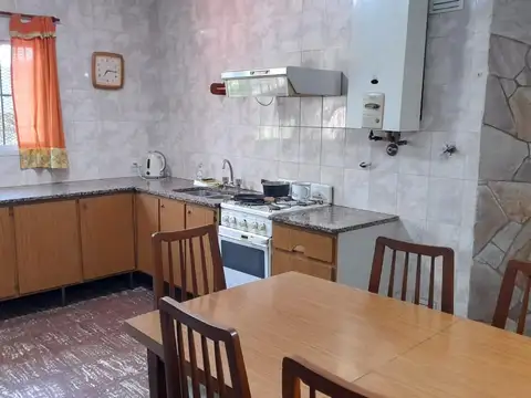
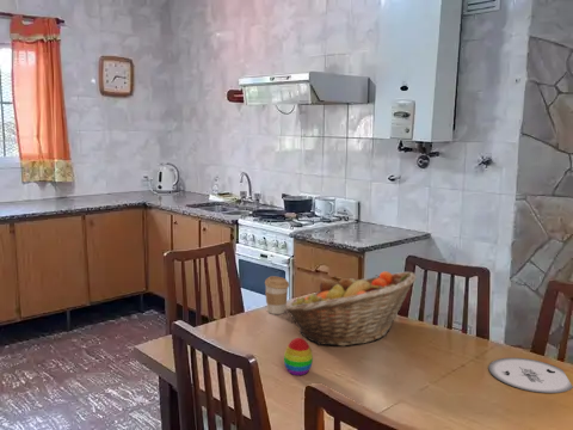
+ fruit basket (351, 301)
+ plate (530, 373)
+ decorative egg (297, 355)
+ coffee cup (276, 294)
